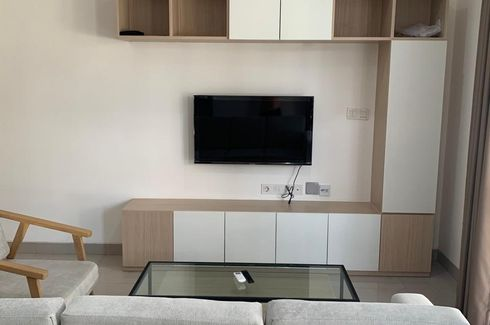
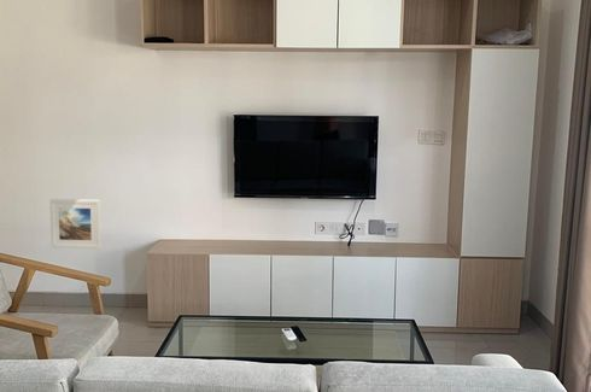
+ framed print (75, 223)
